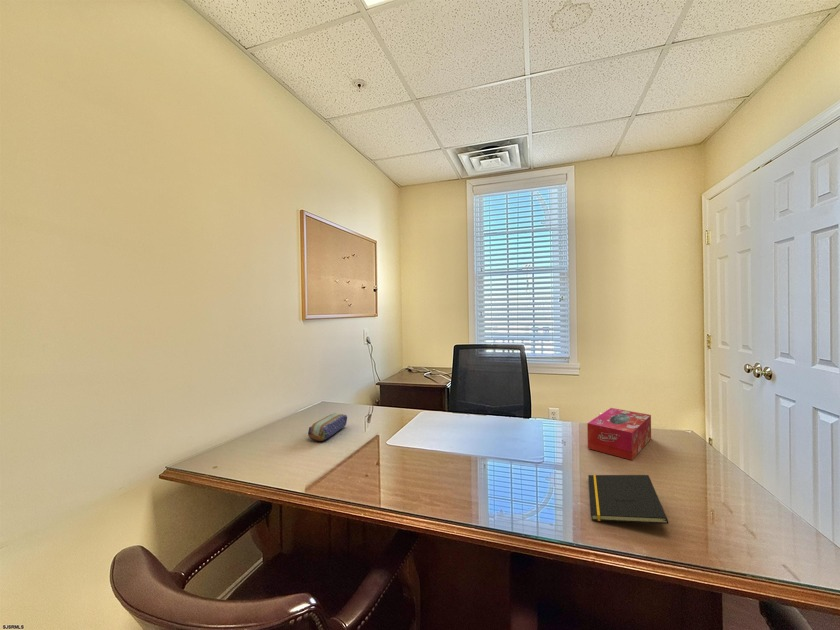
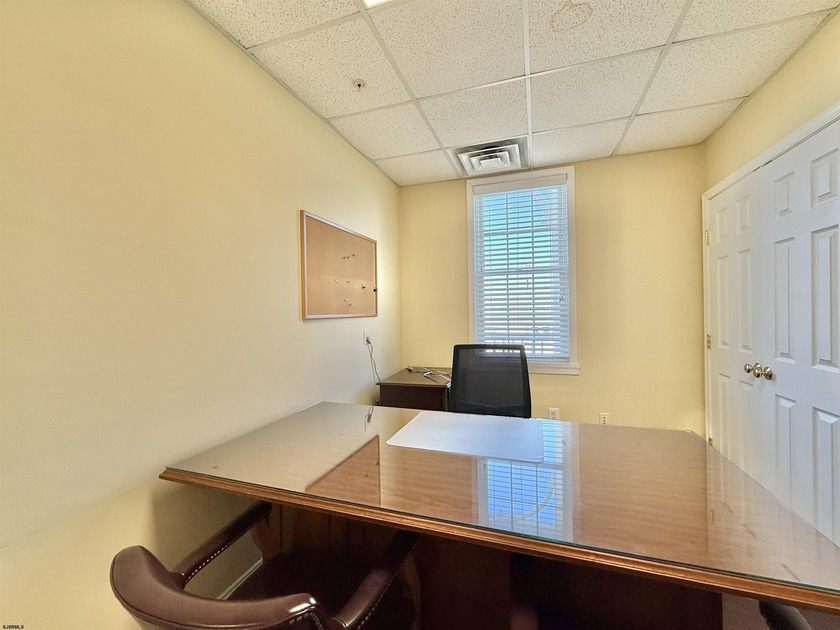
- tissue box (620, 431)
- notepad (622, 495)
- pencil case (328, 425)
